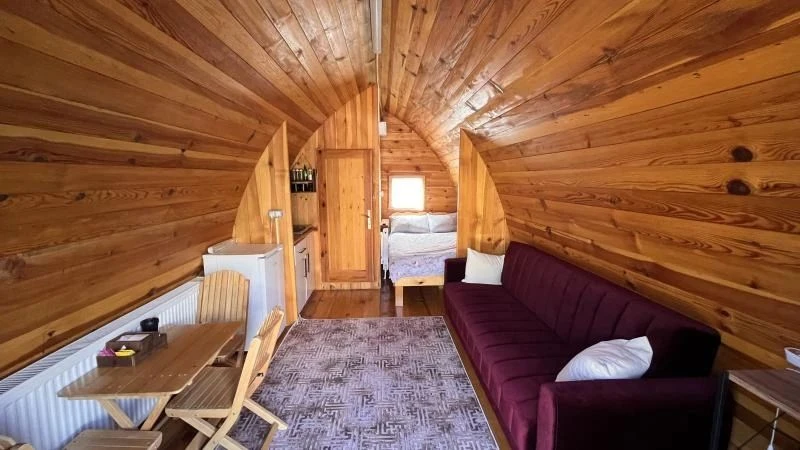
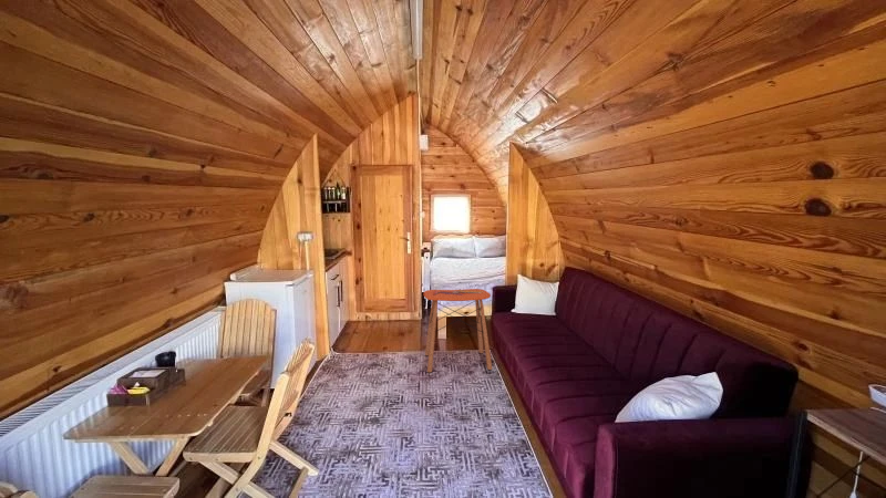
+ side table (454, 321)
